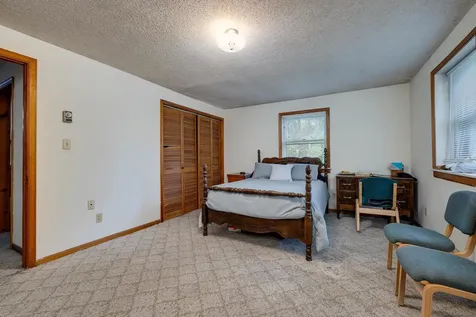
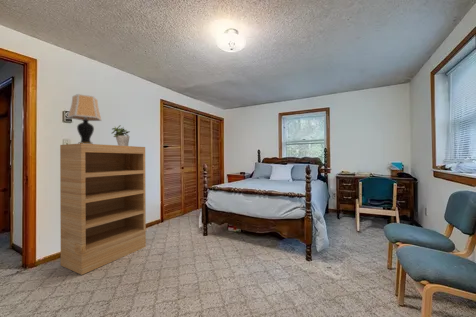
+ potted plant (119, 136)
+ bookcase (106, 200)
+ table lamp (84, 120)
